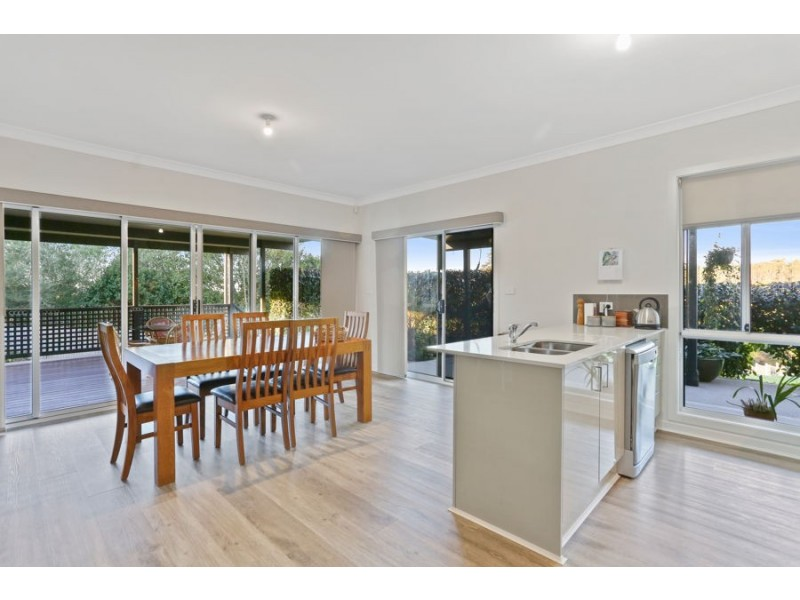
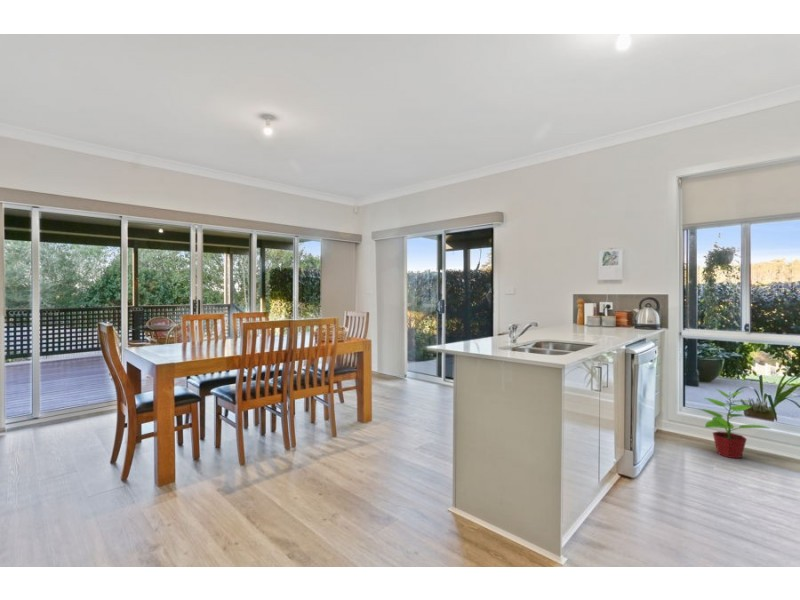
+ potted plant (730, 423)
